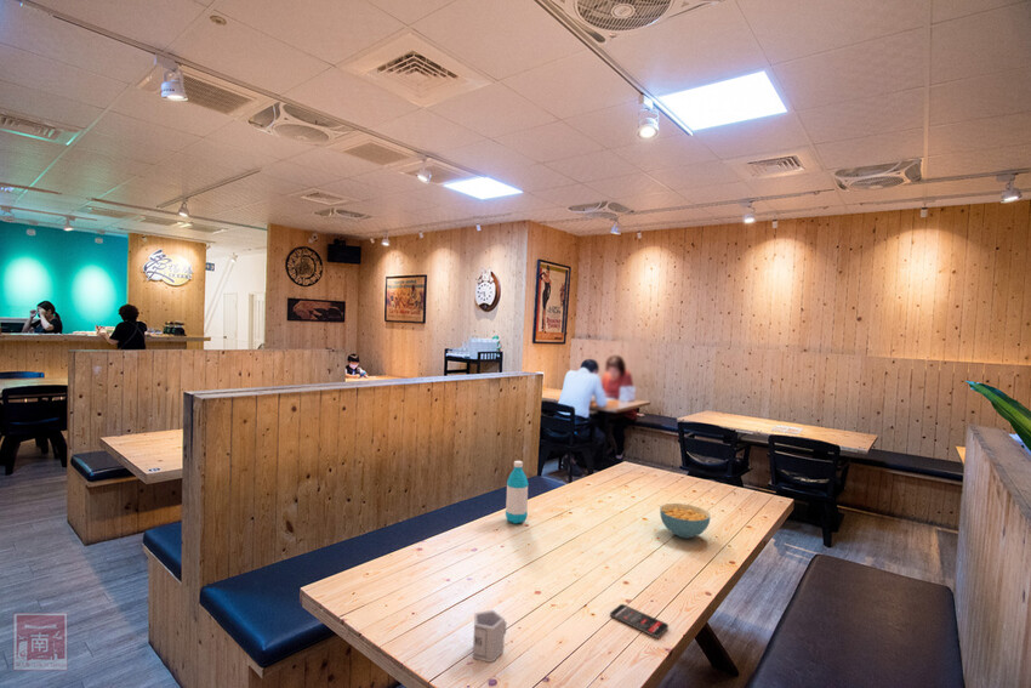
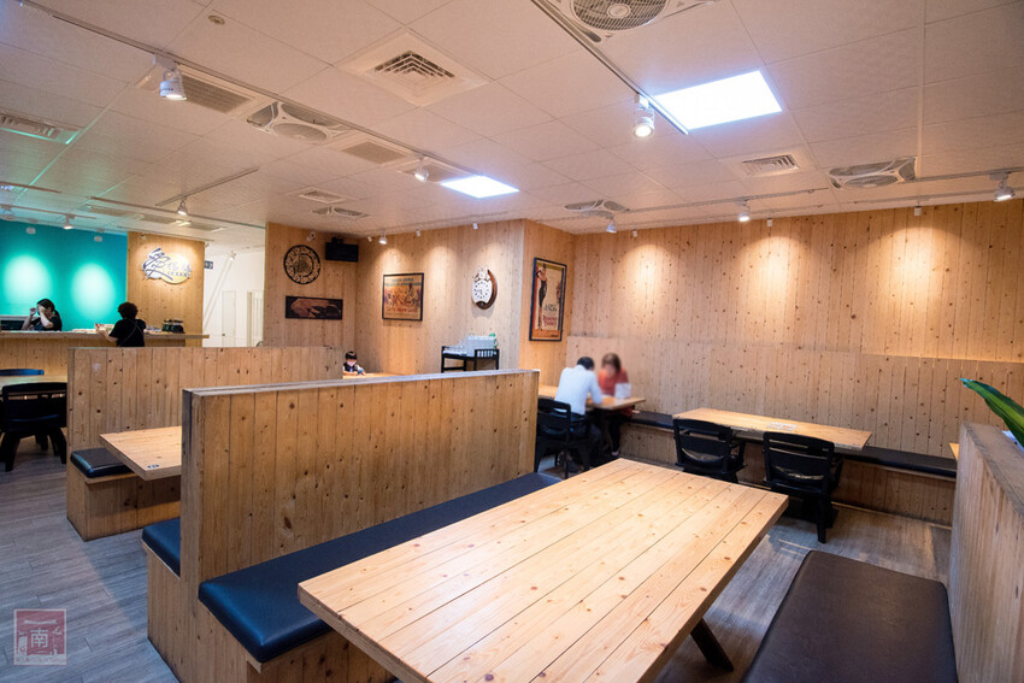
- cup (490, 633)
- cereal bowl (683, 523)
- water bottle (517, 490)
- smartphone (638, 620)
